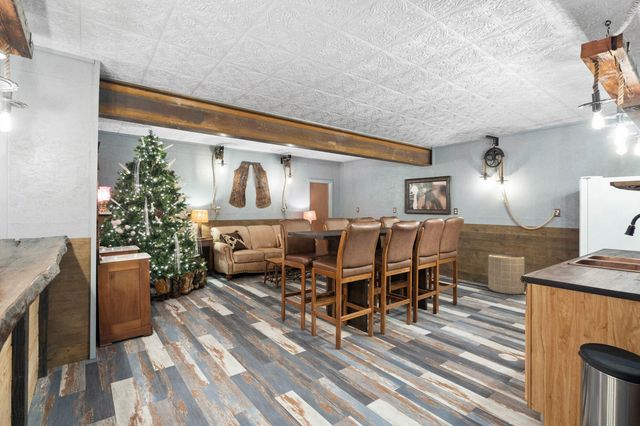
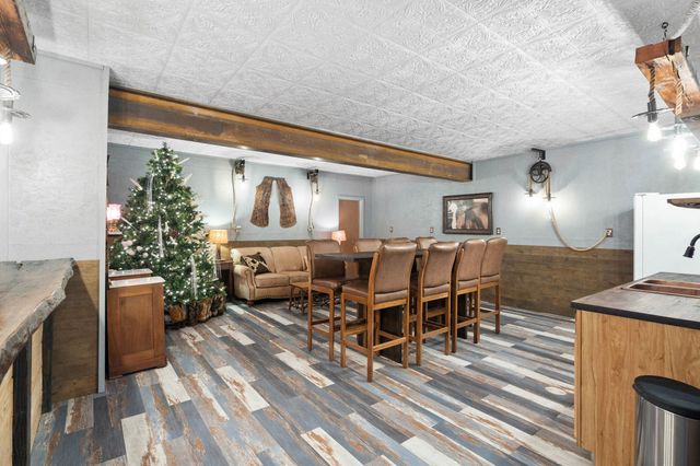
- trash can (506, 273)
